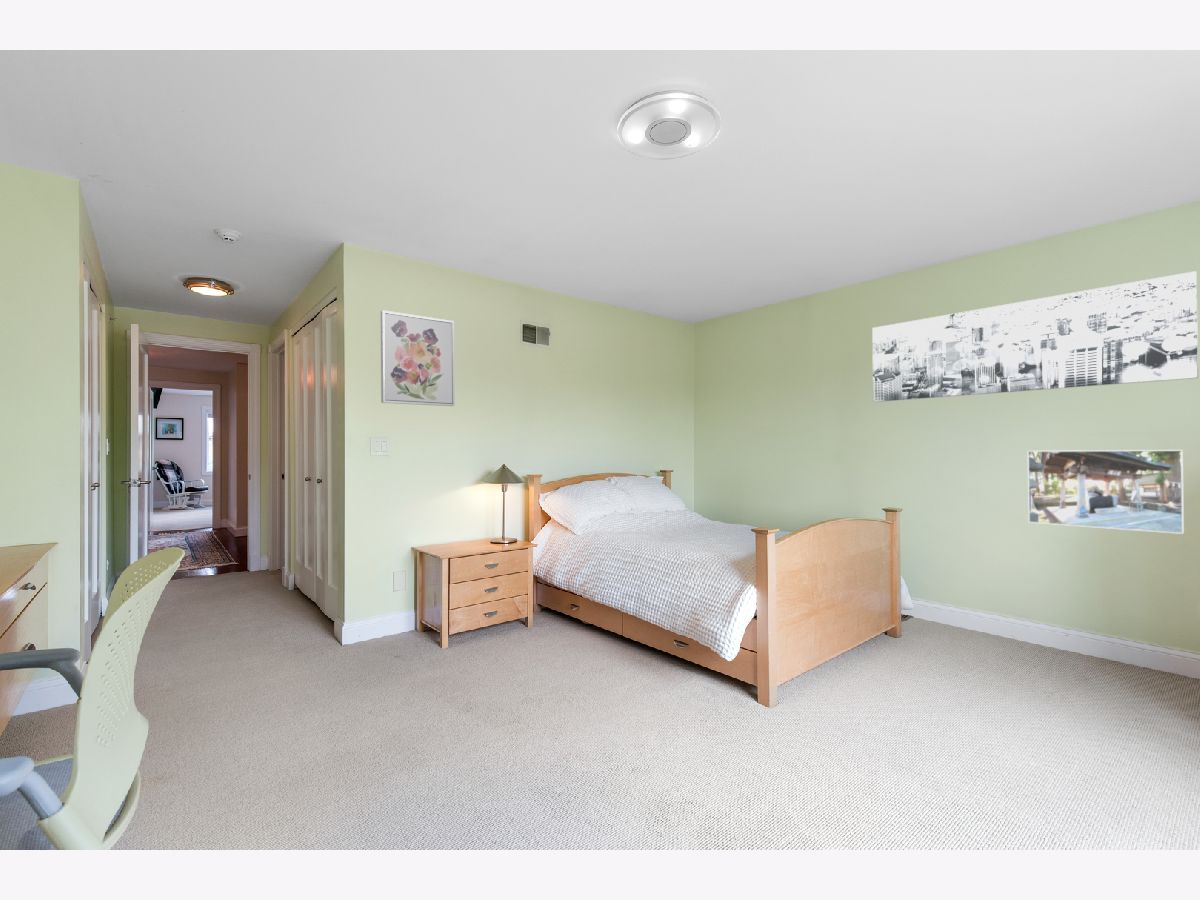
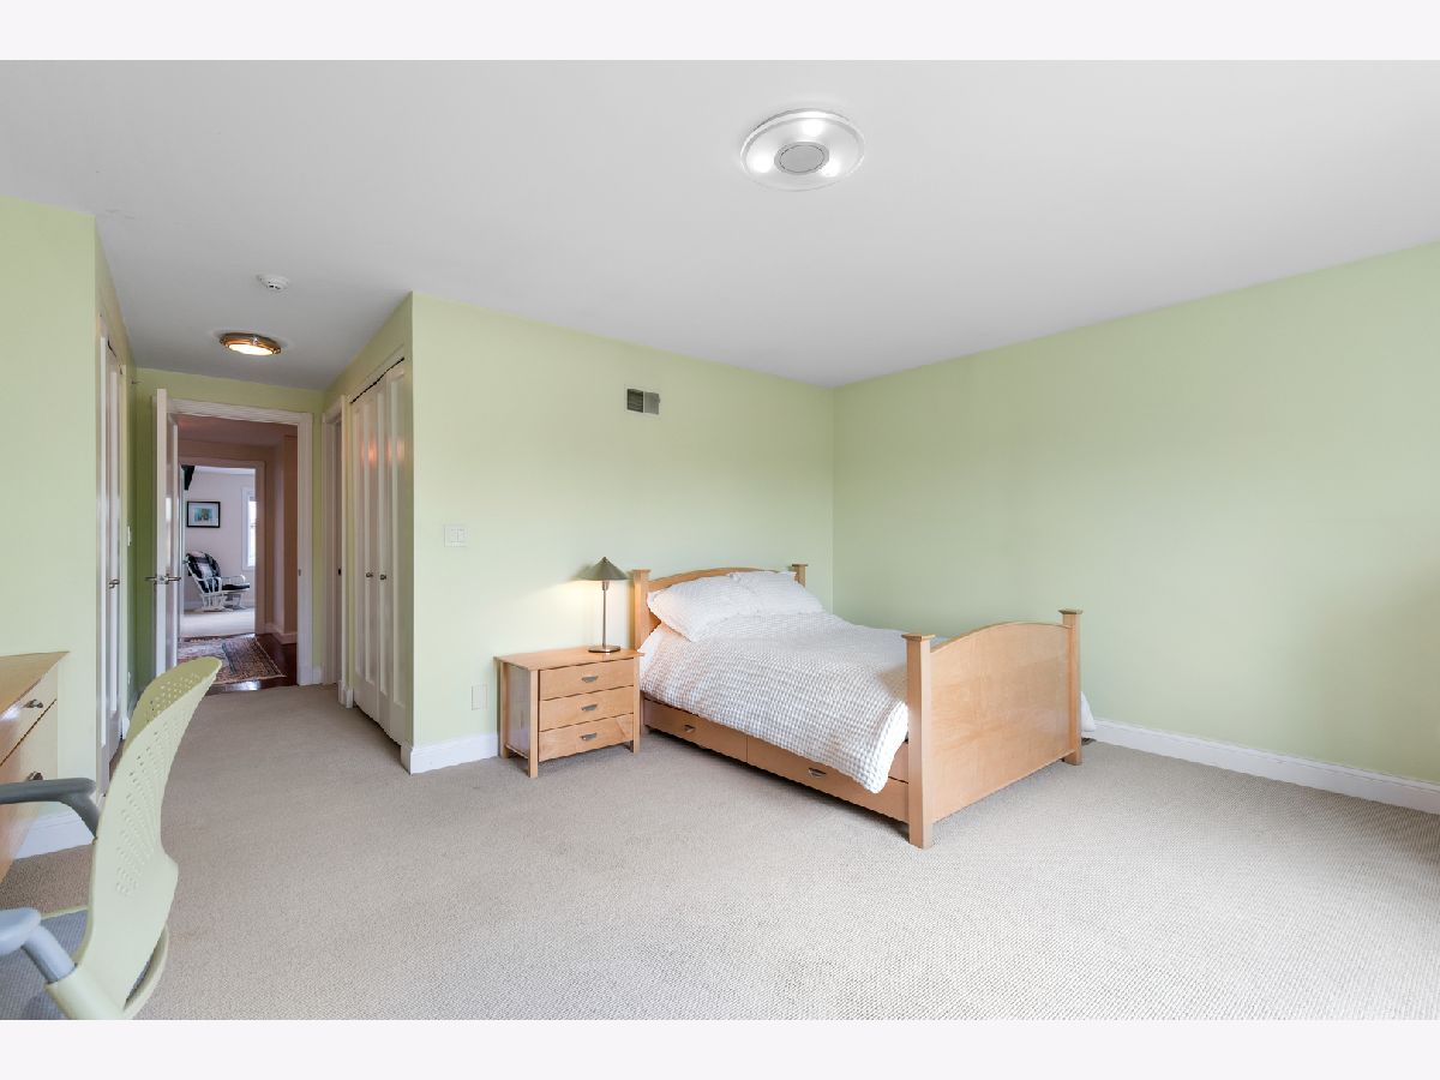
- wall art (1006, 348)
- wall art (418, 360)
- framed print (1099, 488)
